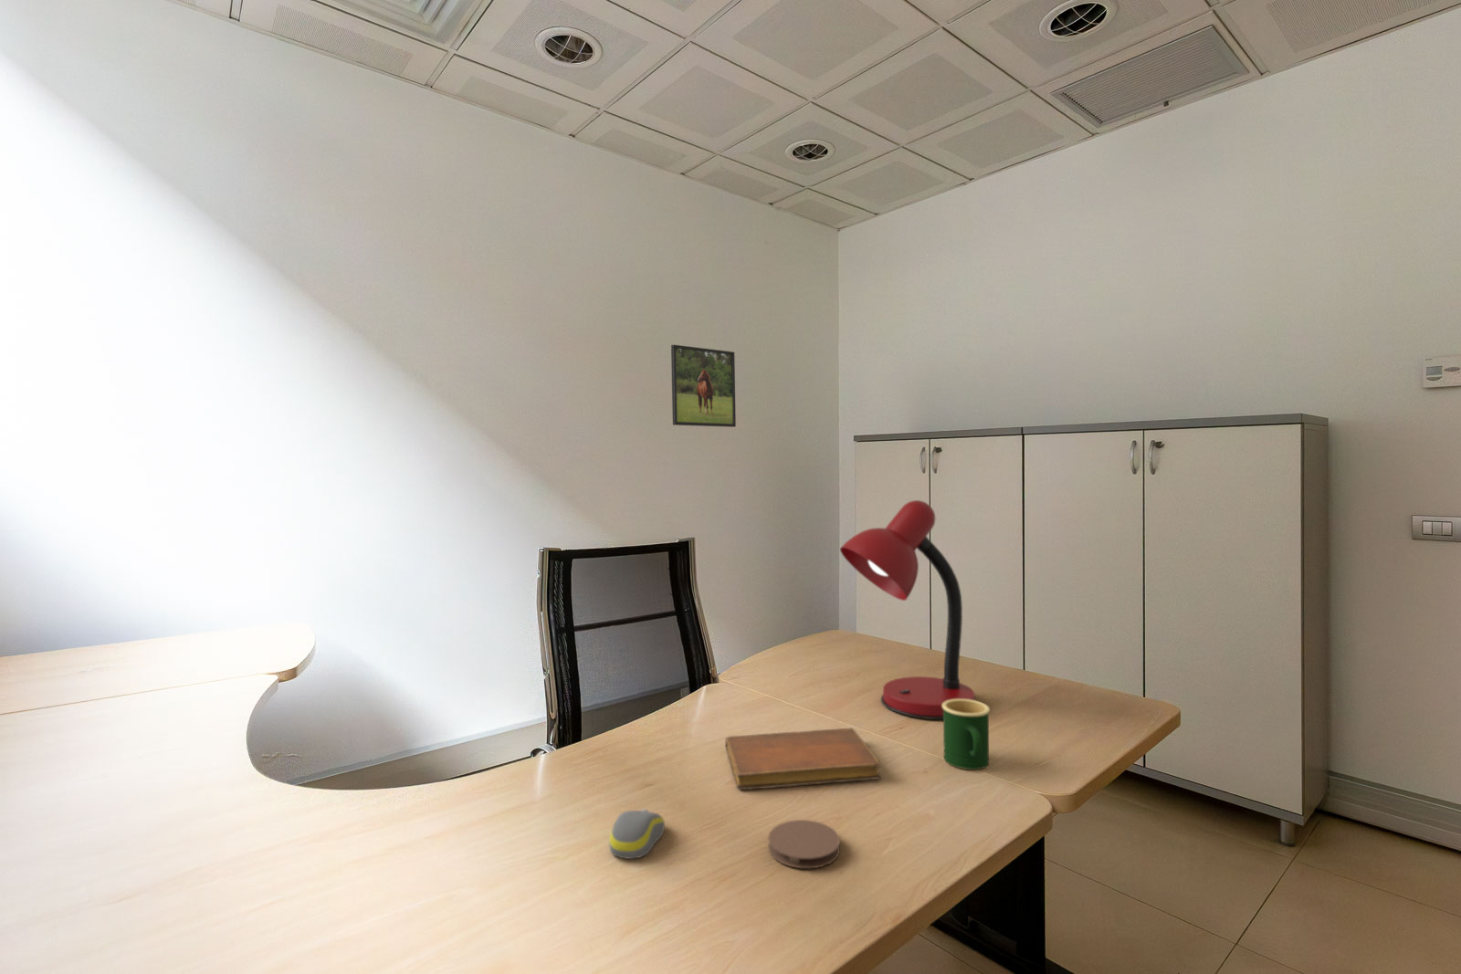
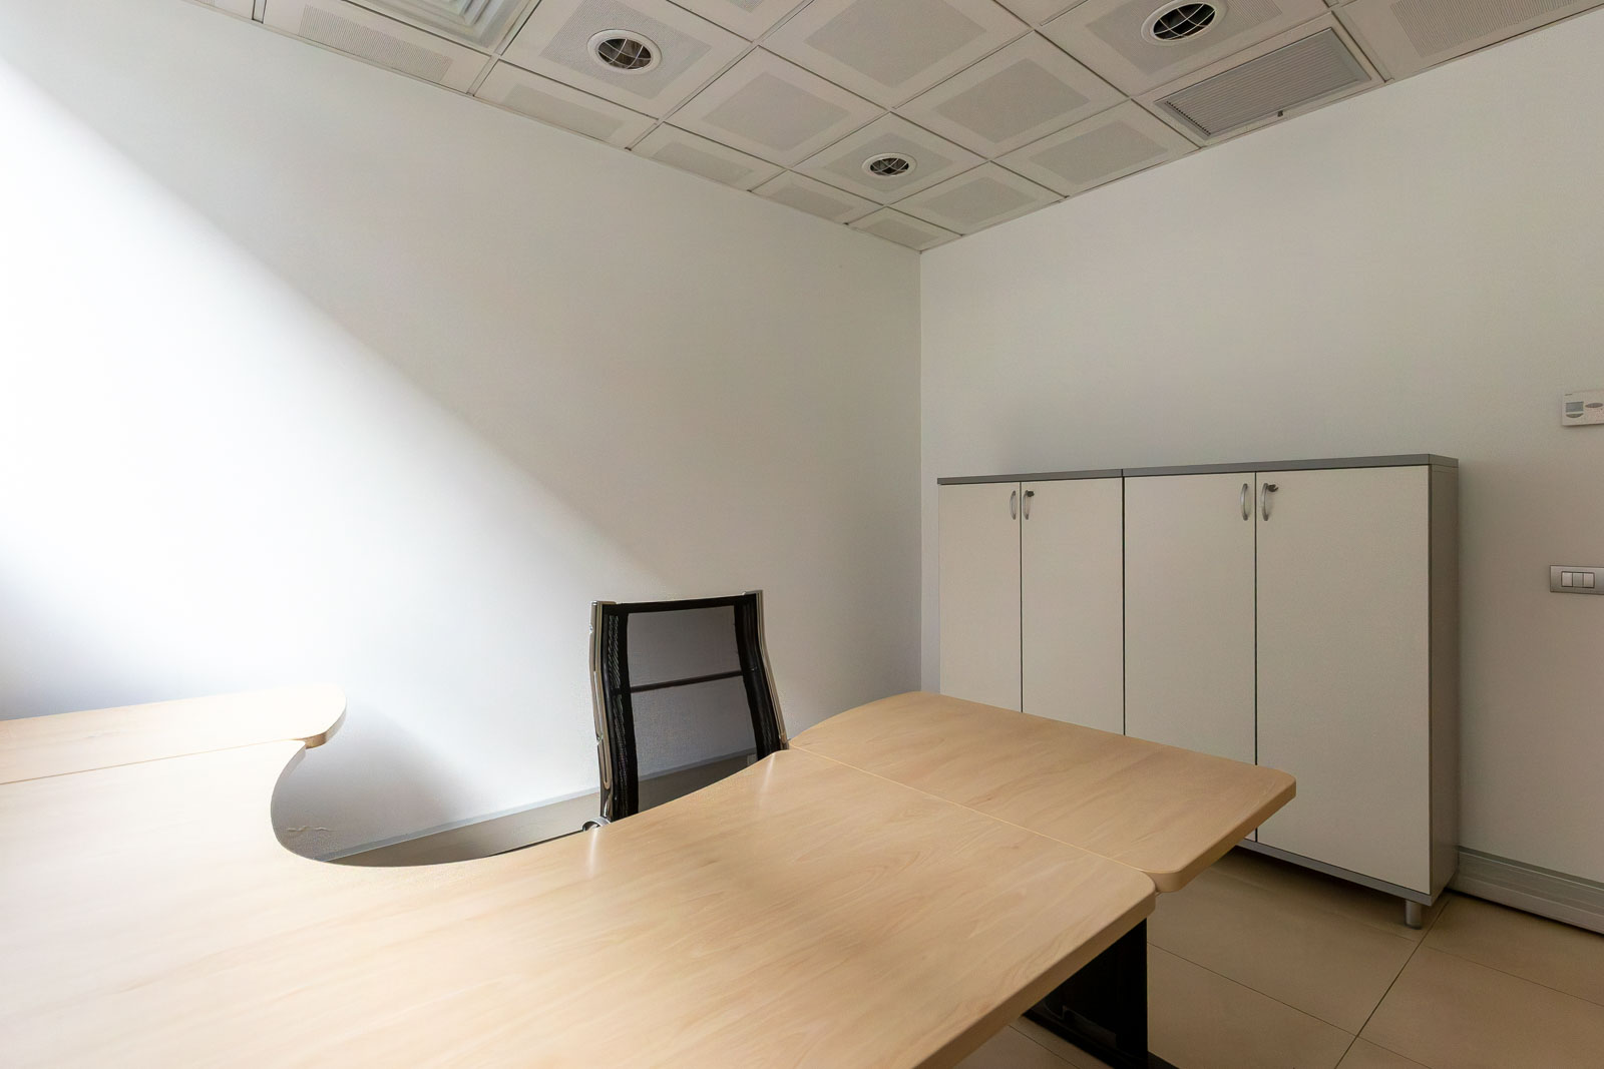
- mug (969, 738)
- notebook (799, 754)
- desk lamp (904, 600)
- coaster (803, 842)
- computer mouse (636, 826)
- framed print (704, 387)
